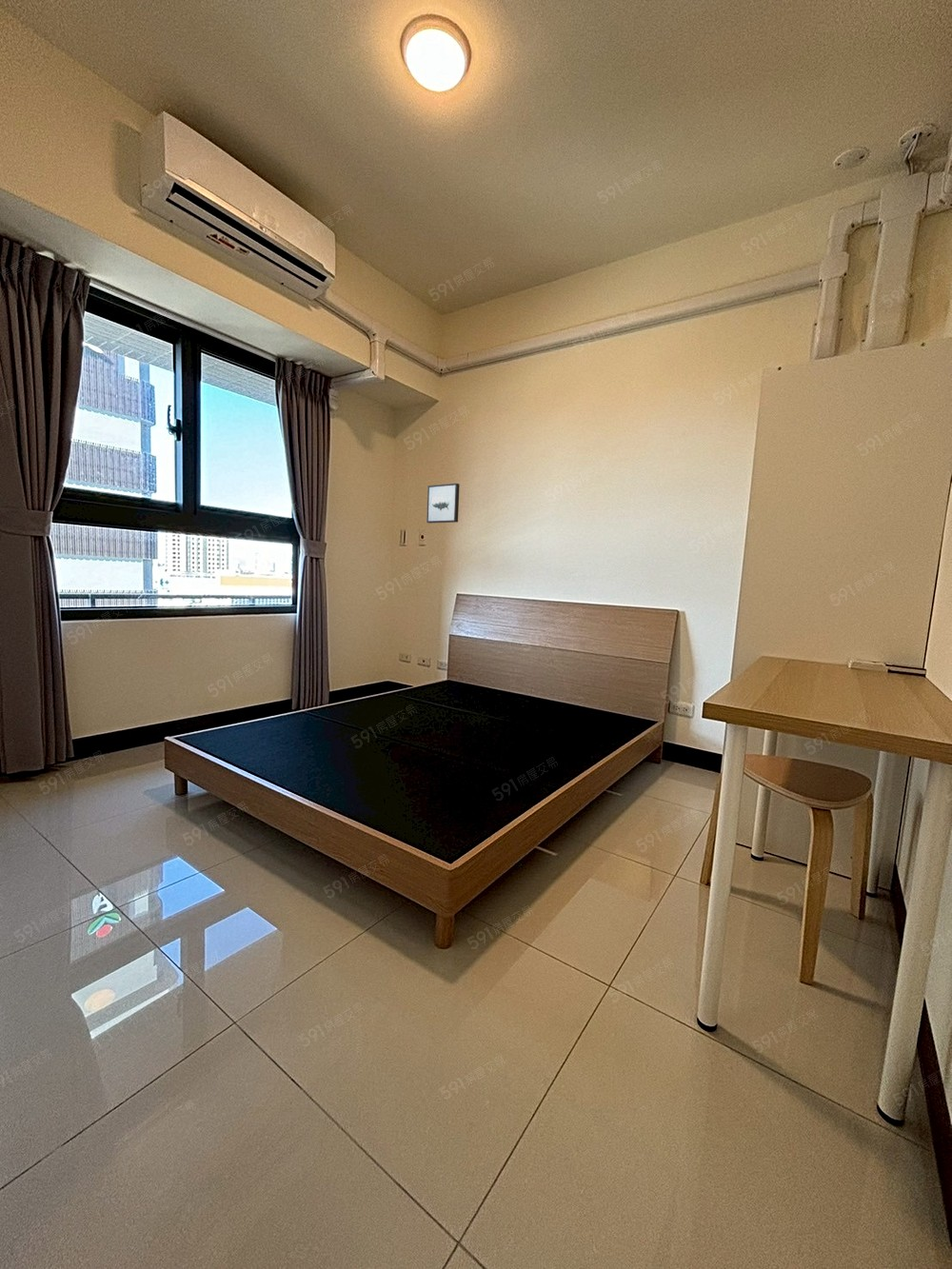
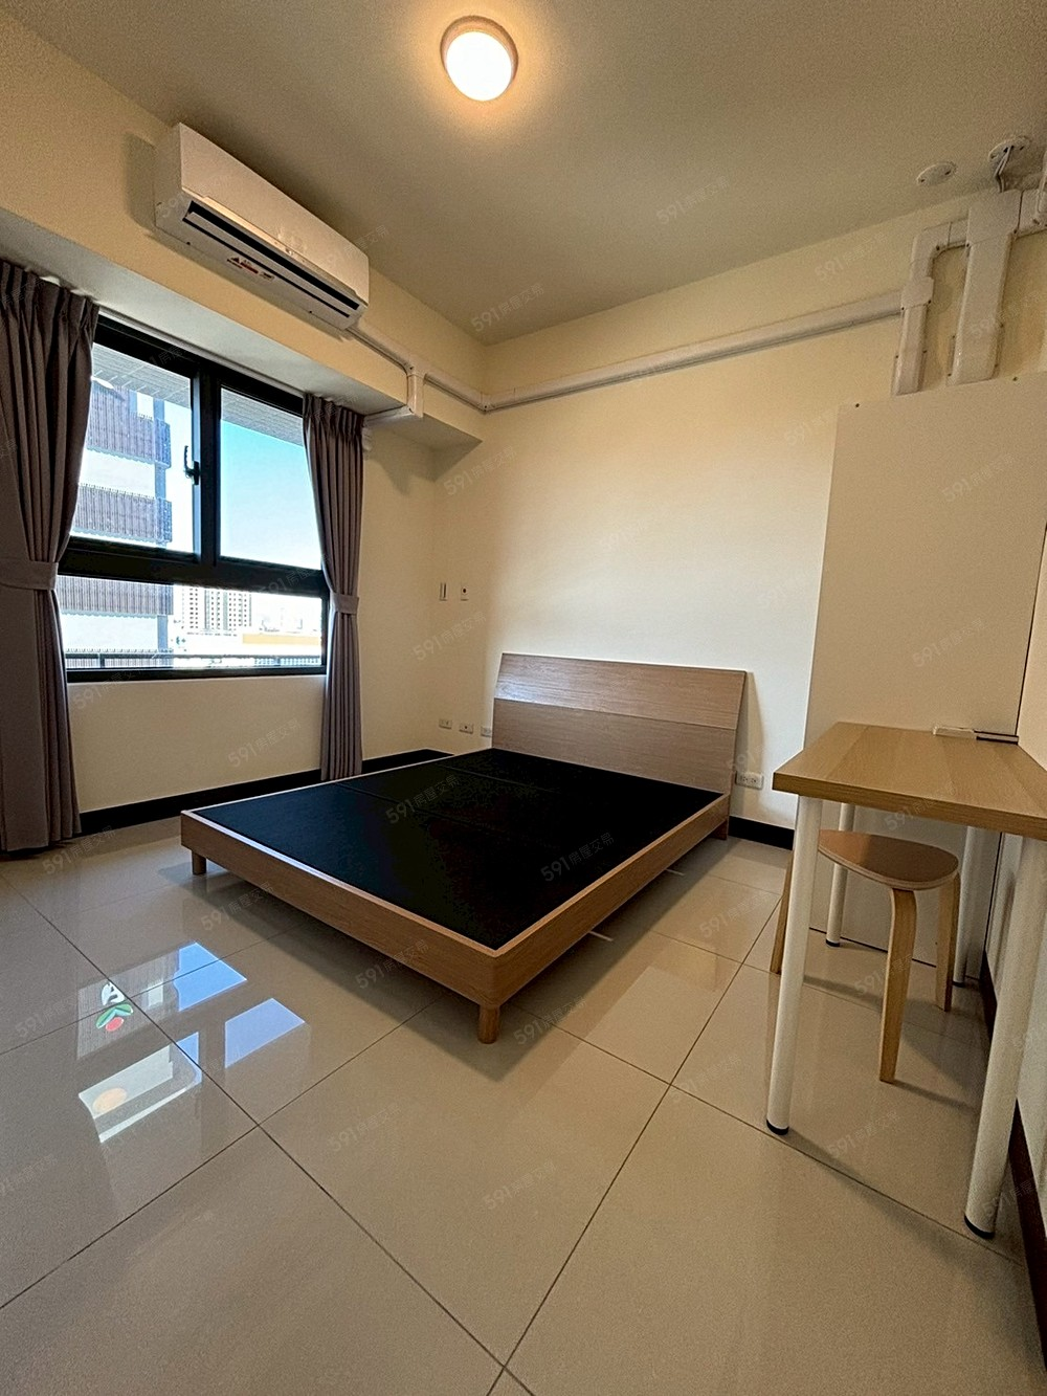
- wall art (443, 504)
